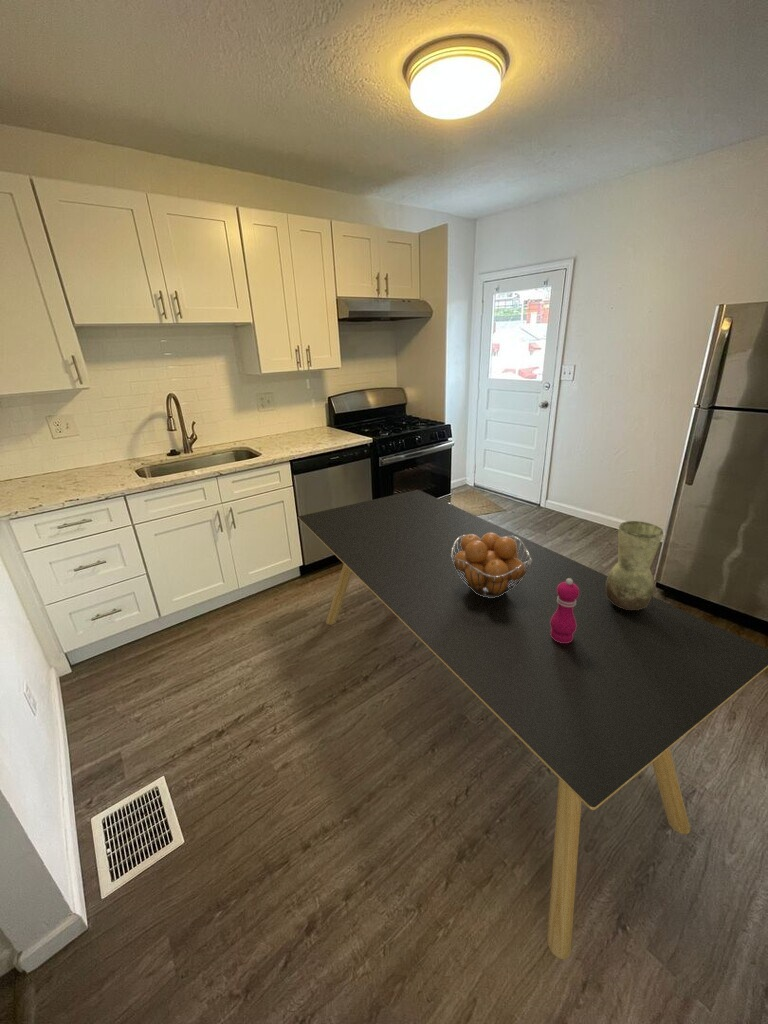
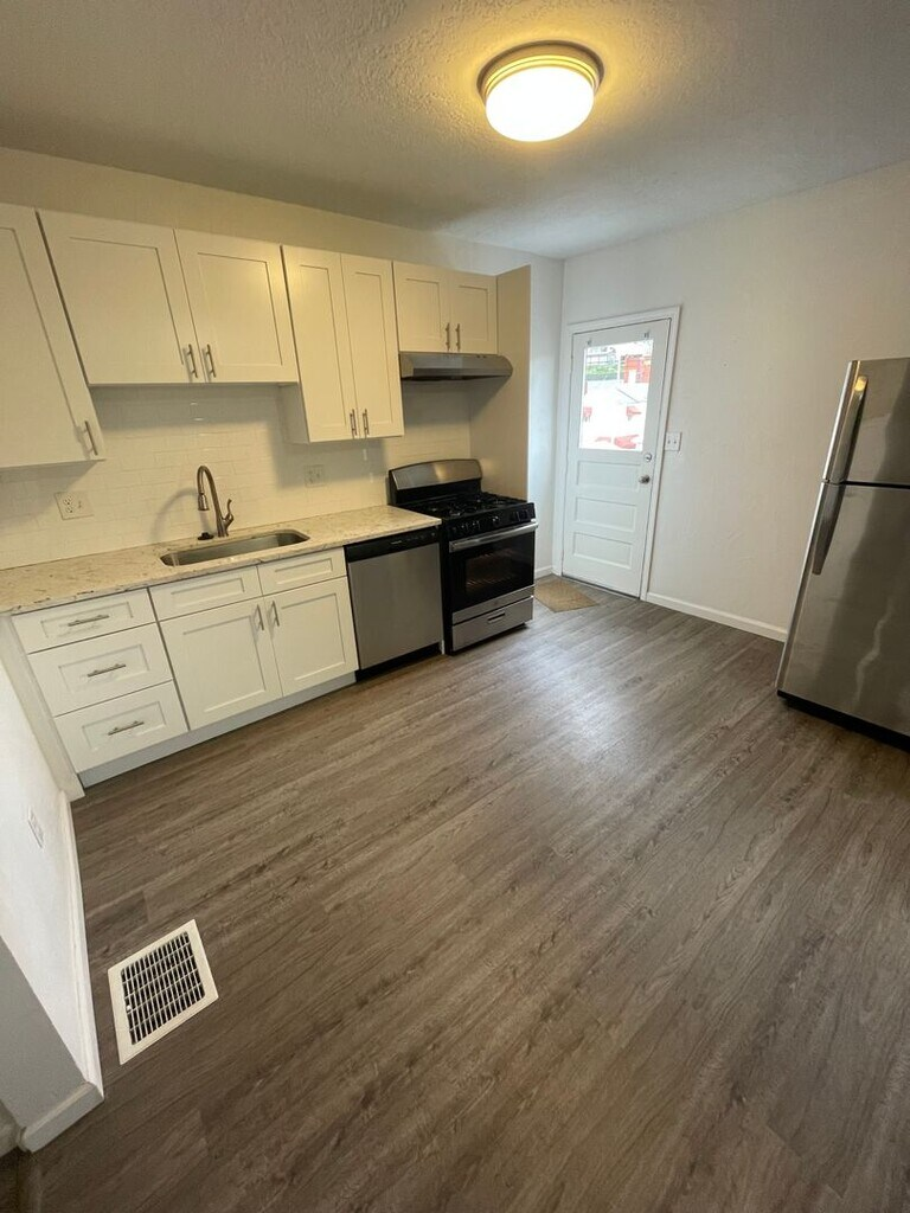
- vase (633, 566)
- pepper mill (565, 608)
- fruit basket (490, 563)
- dining table (456, 634)
